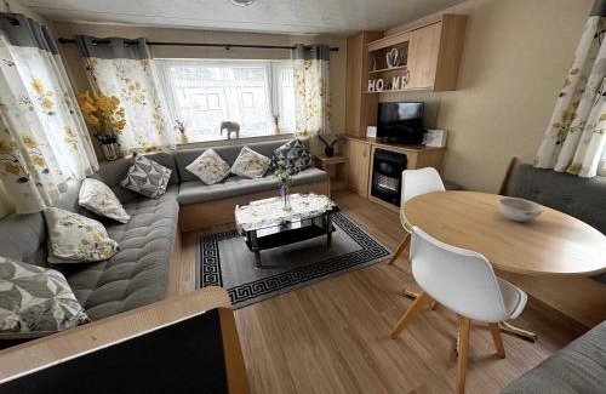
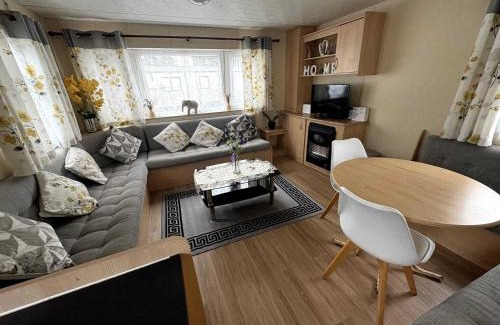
- bowl (518, 211)
